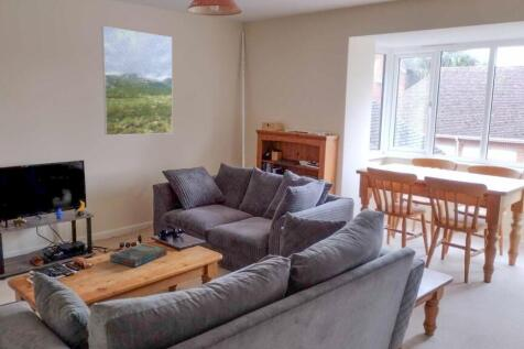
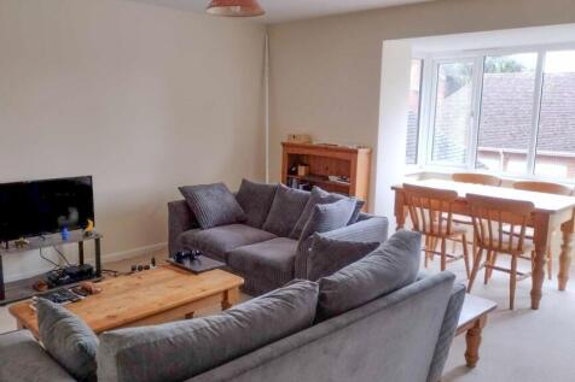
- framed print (140, 84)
- board game (139, 254)
